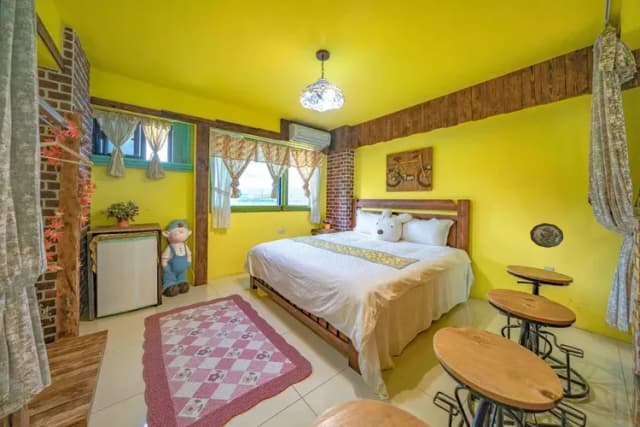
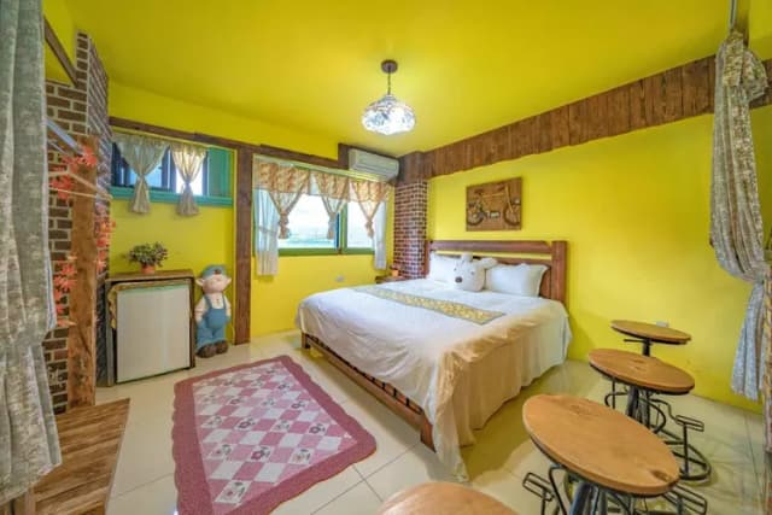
- decorative plate (546, 235)
